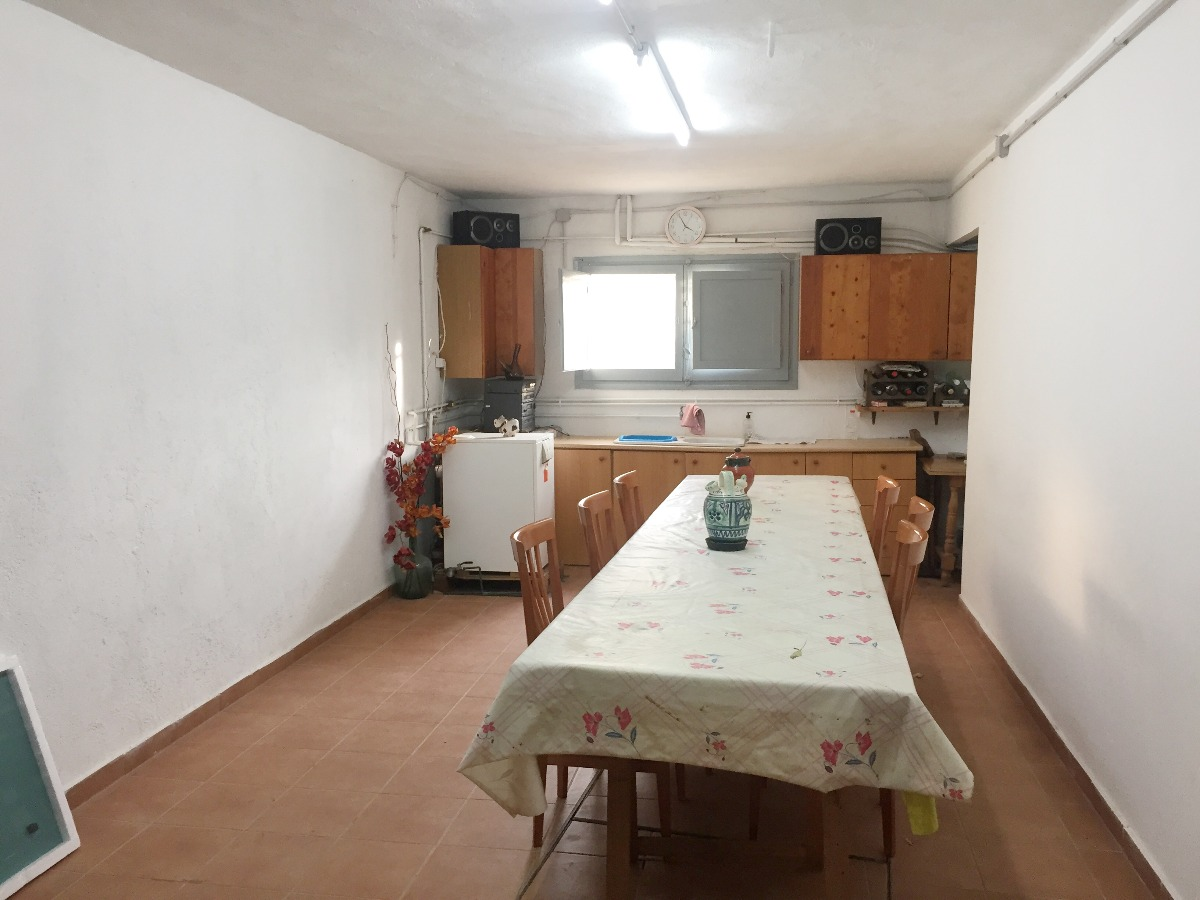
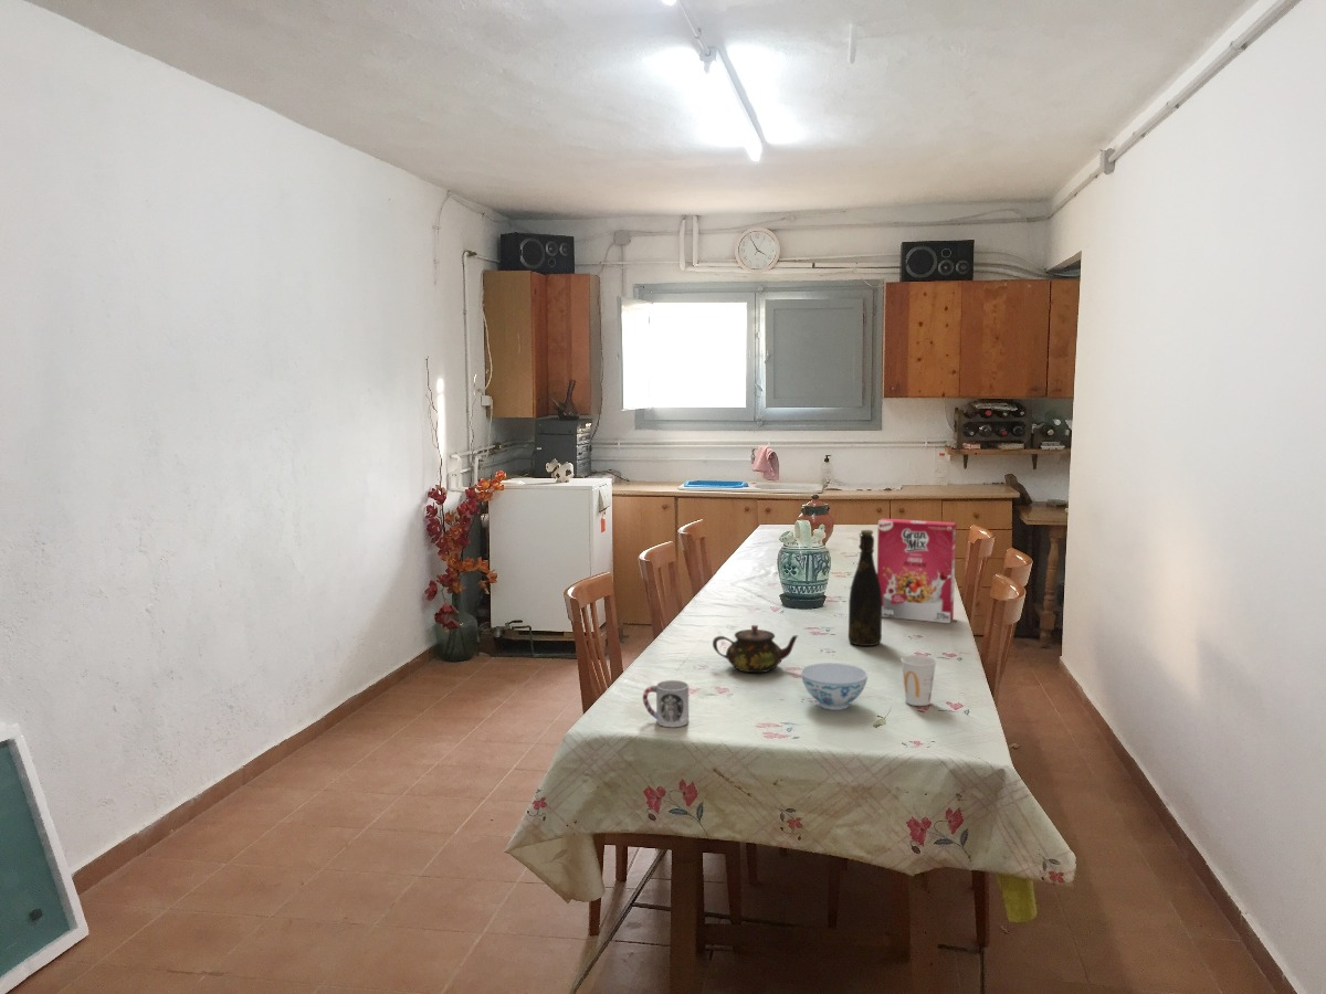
+ cup (918, 680)
+ cereal box (915, 570)
+ teapot (755, 646)
+ bottle (865, 586)
+ cup (665, 702)
+ chinaware (833, 688)
